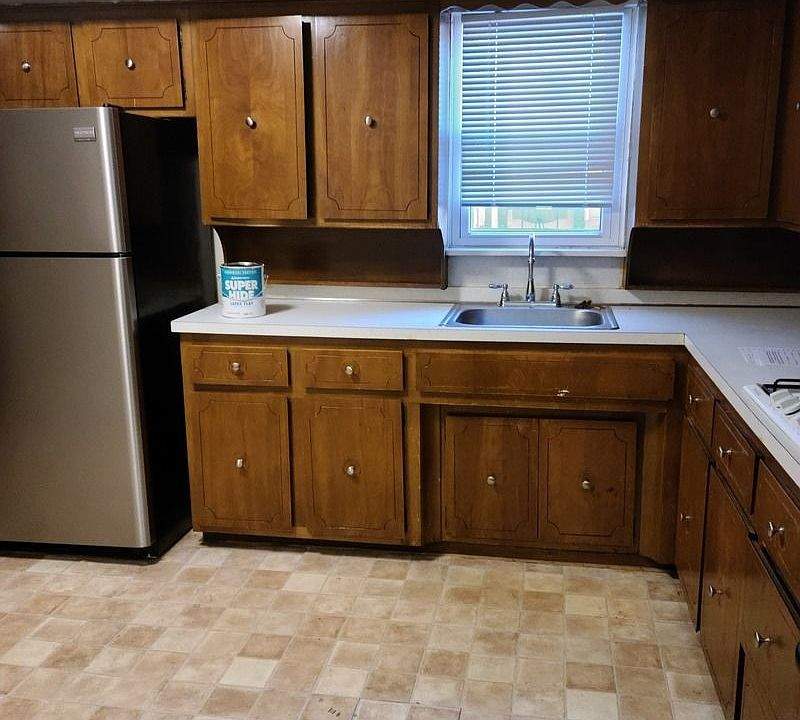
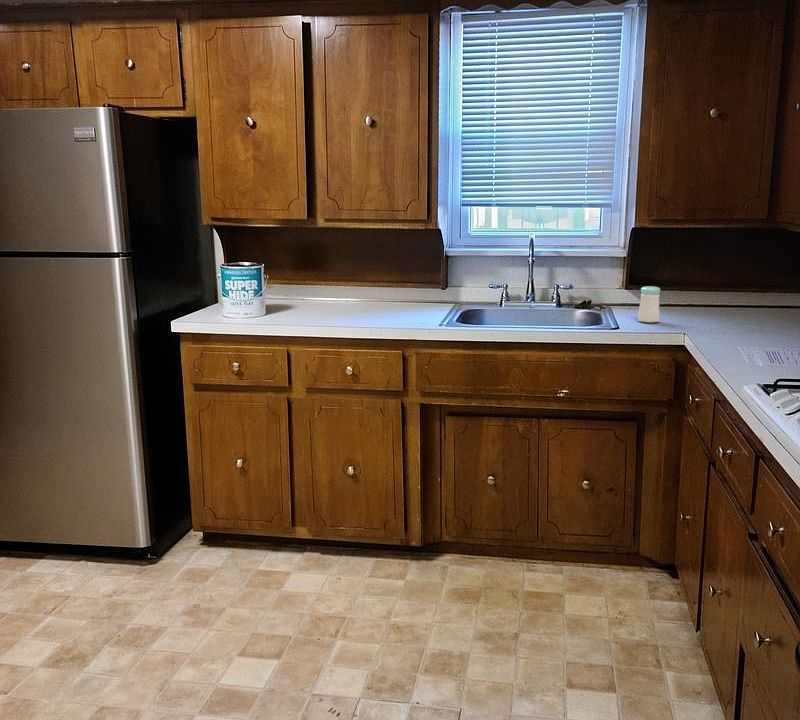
+ salt shaker (649, 304)
